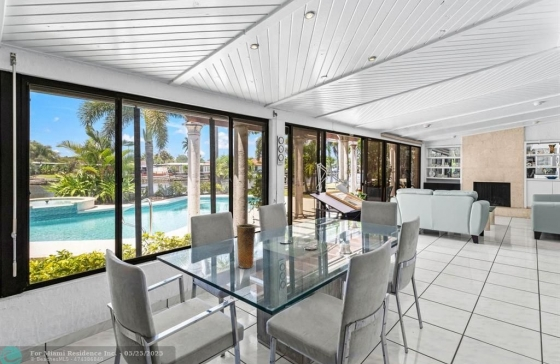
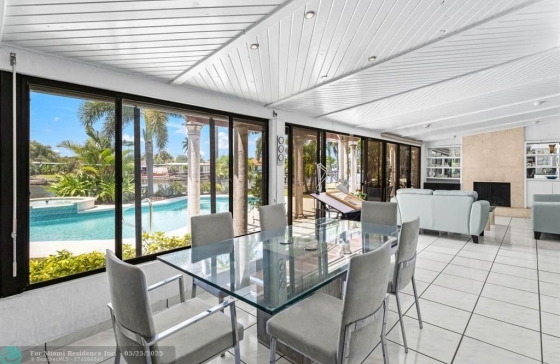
- vase (246, 245)
